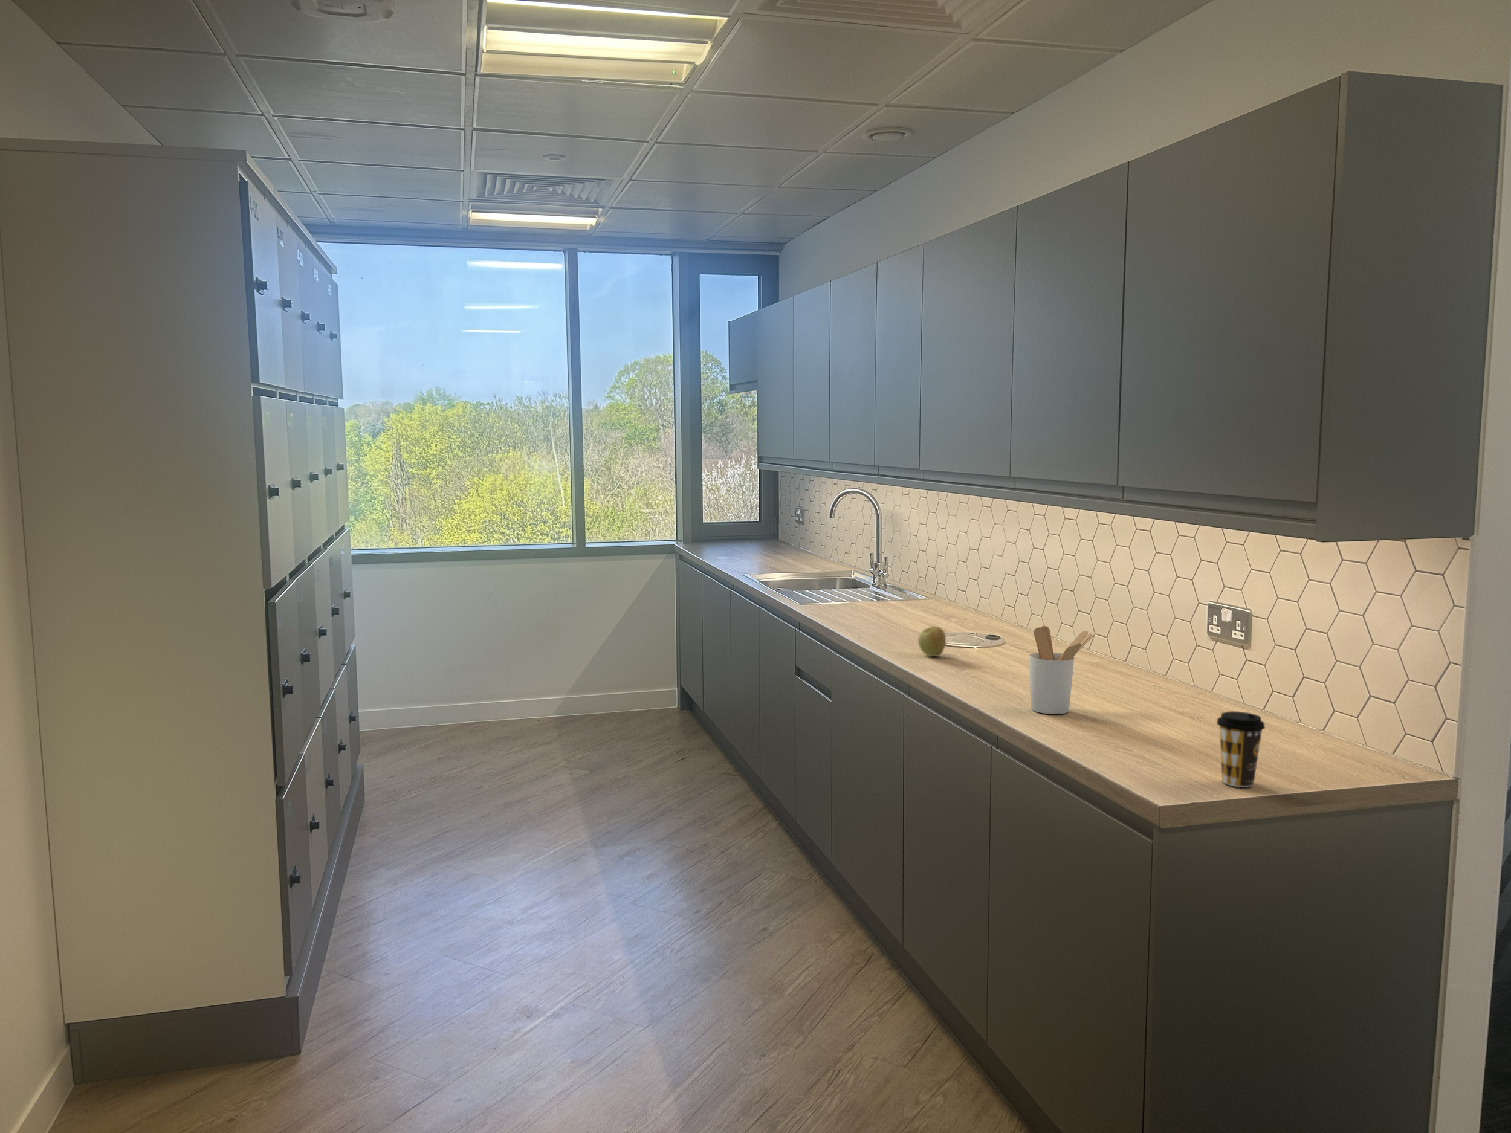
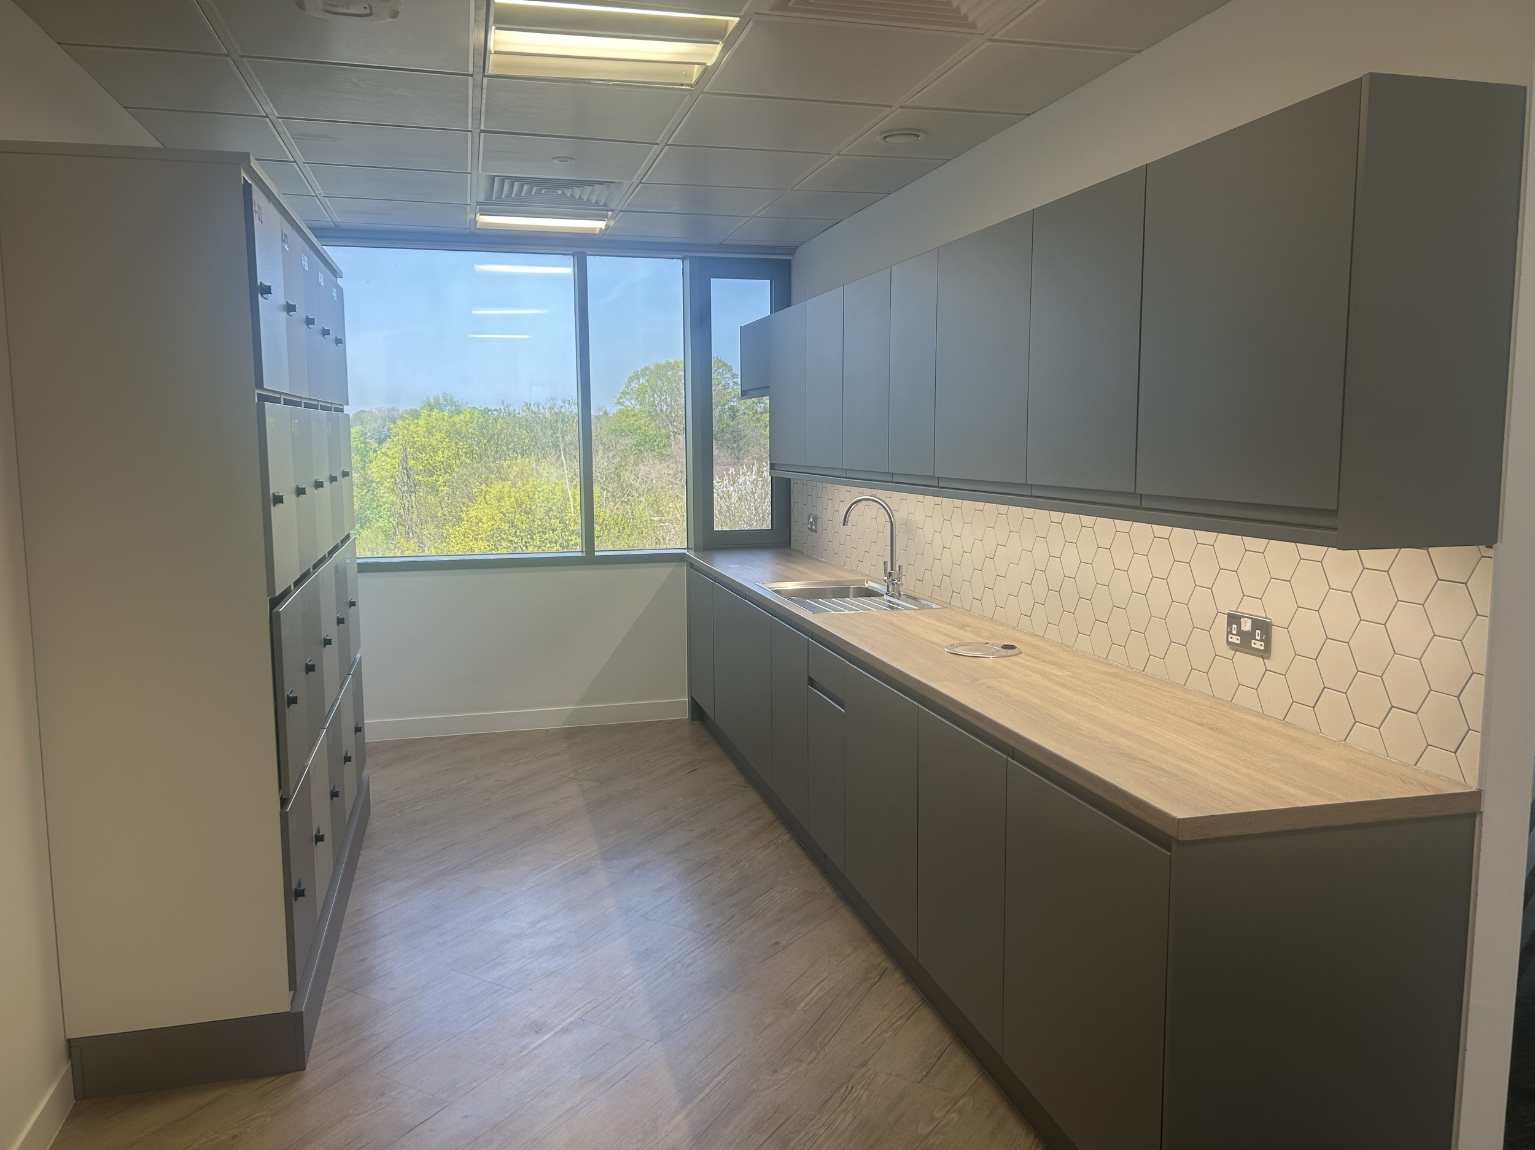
- utensil holder (1061, 670)
- apple (932, 641)
- coffee cup (1239, 750)
